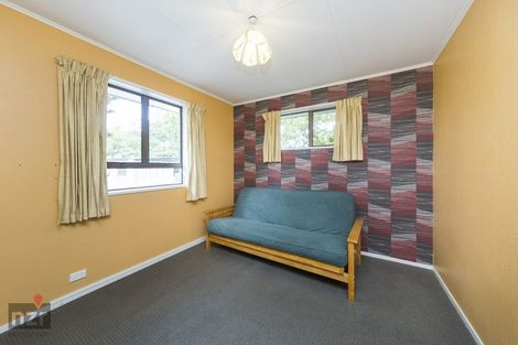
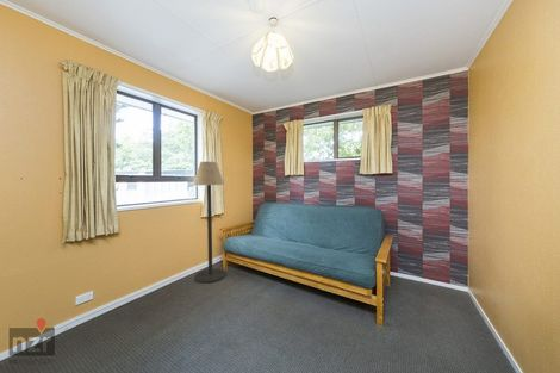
+ floor lamp (209, 219)
